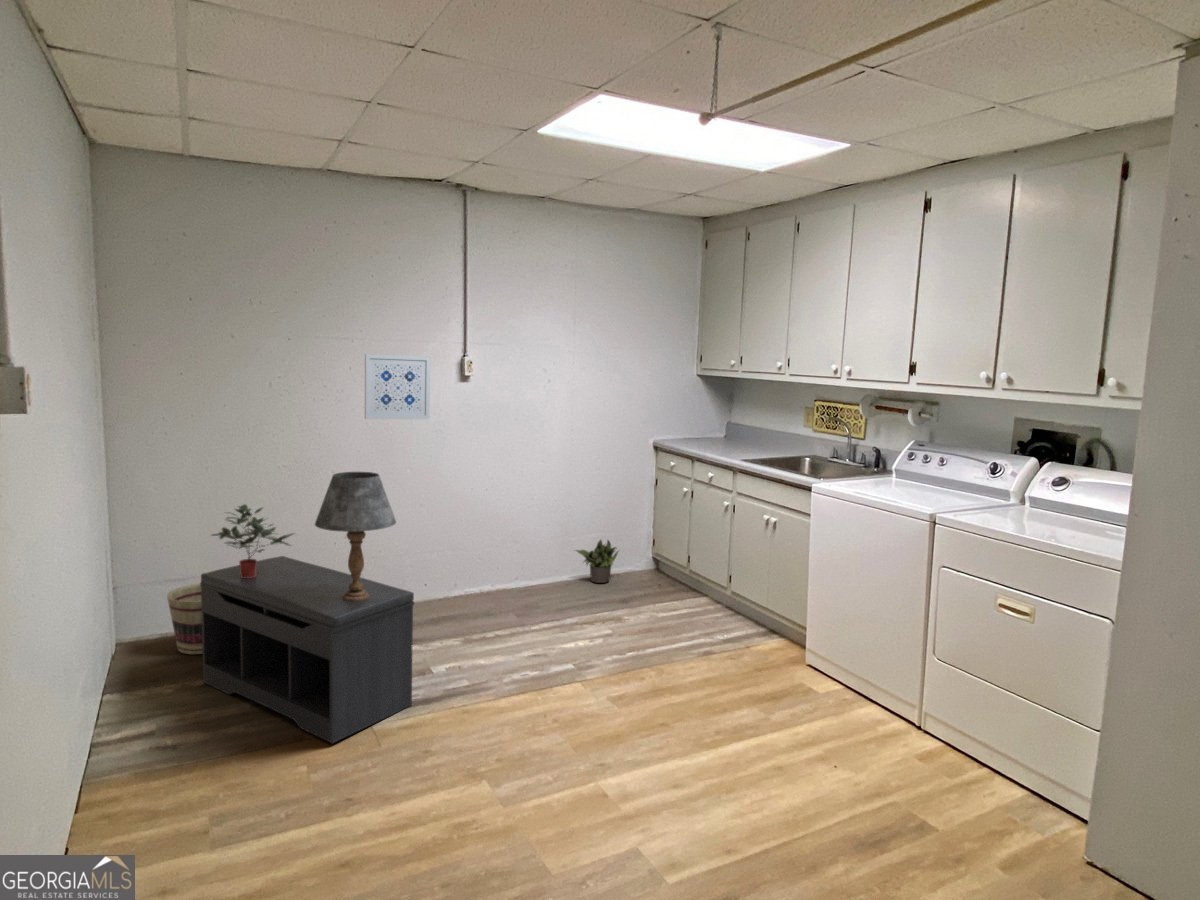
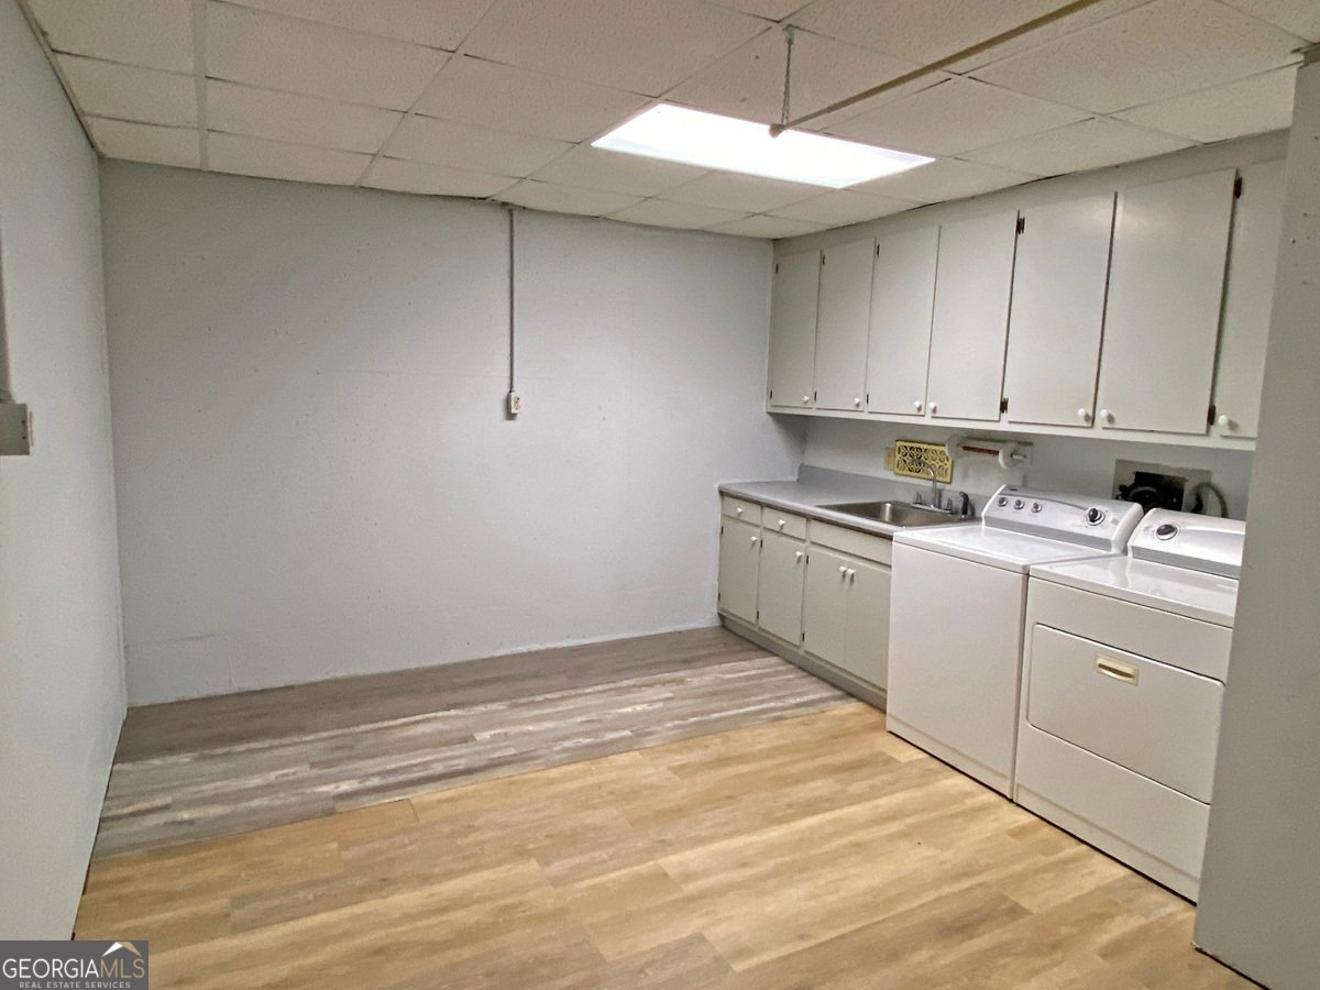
- basket (201, 618)
- potted plant (595, 559)
- table lamp (356, 536)
- wall art (397, 387)
- bench (305, 638)
- potted plant (253, 538)
